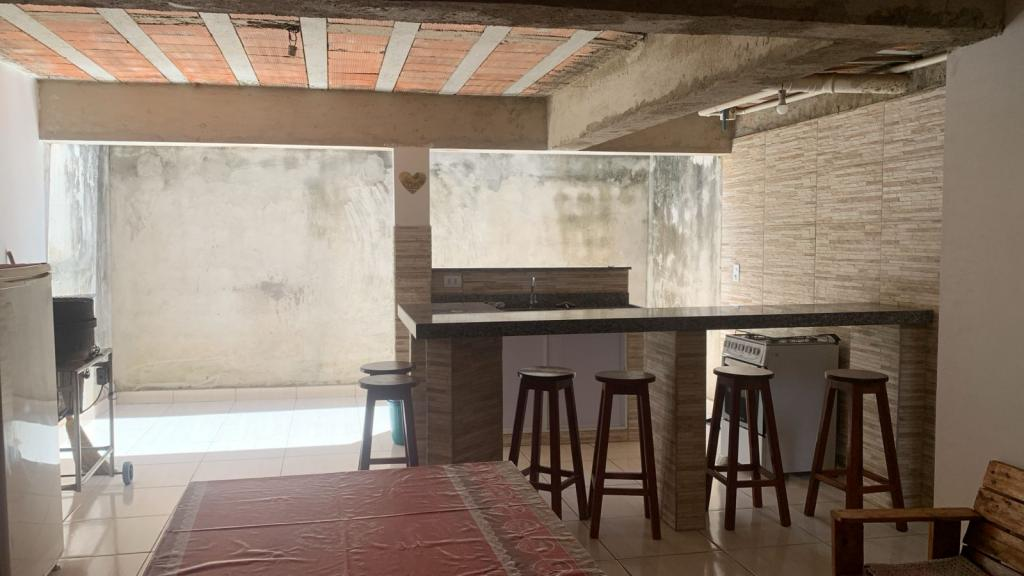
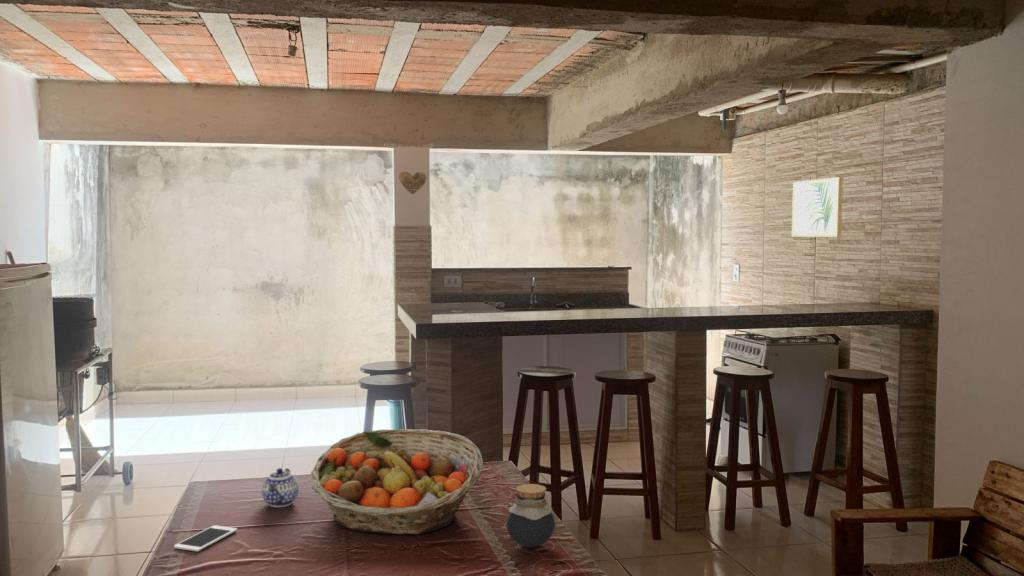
+ teapot (280, 486)
+ cell phone (206, 537)
+ wall art (816, 208)
+ fruit basket (397, 479)
+ jar (530, 515)
